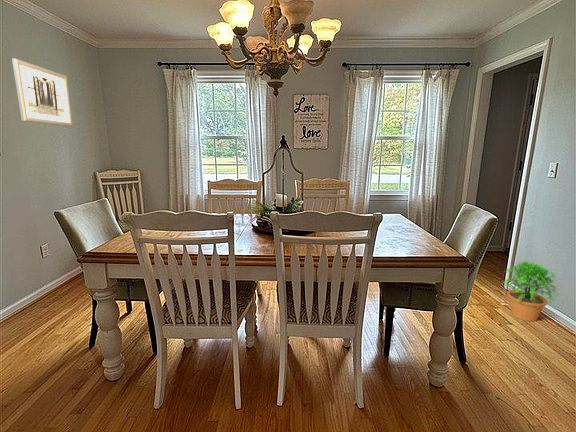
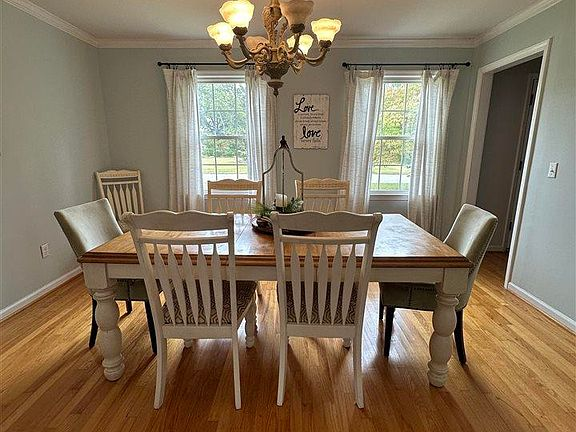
- wall art (46, 96)
- potted plant (528, 288)
